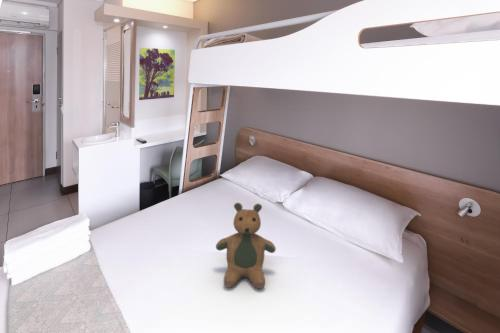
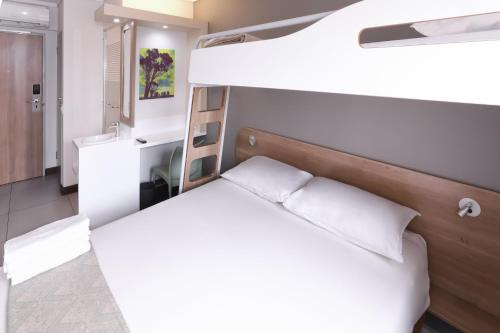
- teddy bear (246, 242)
